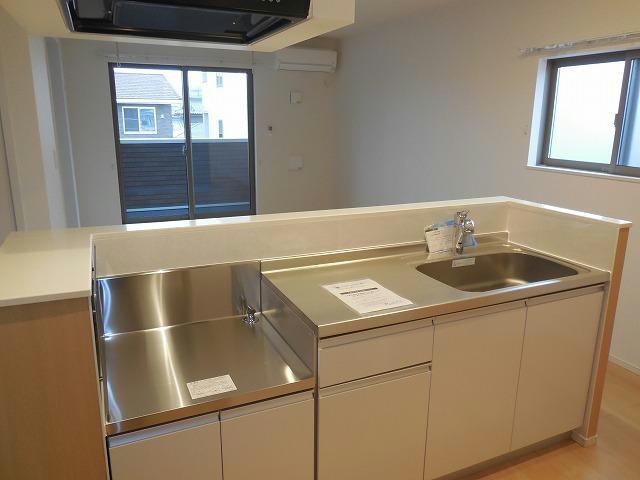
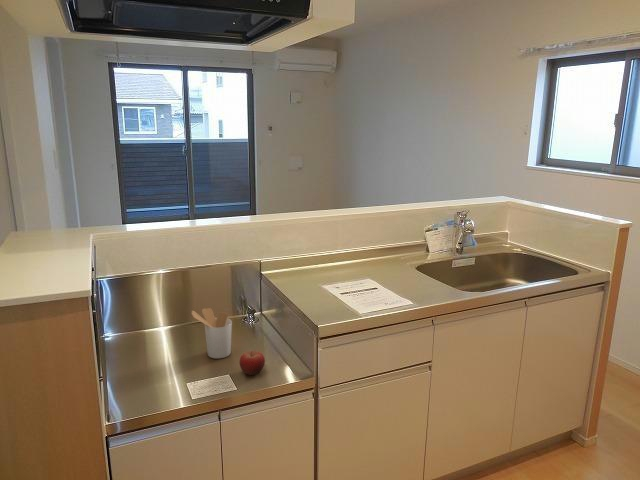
+ utensil holder (211, 331)
+ fruit (252, 361)
